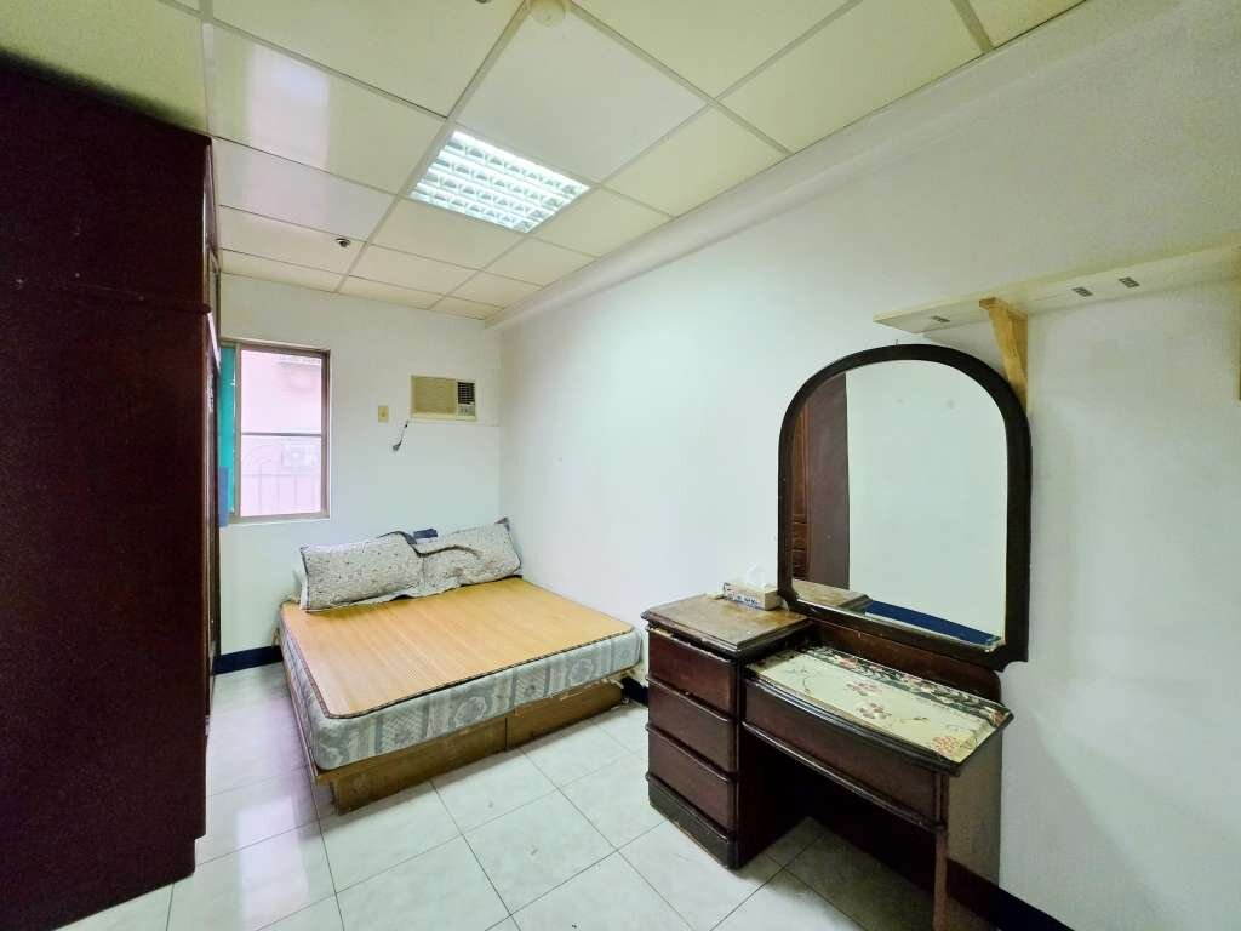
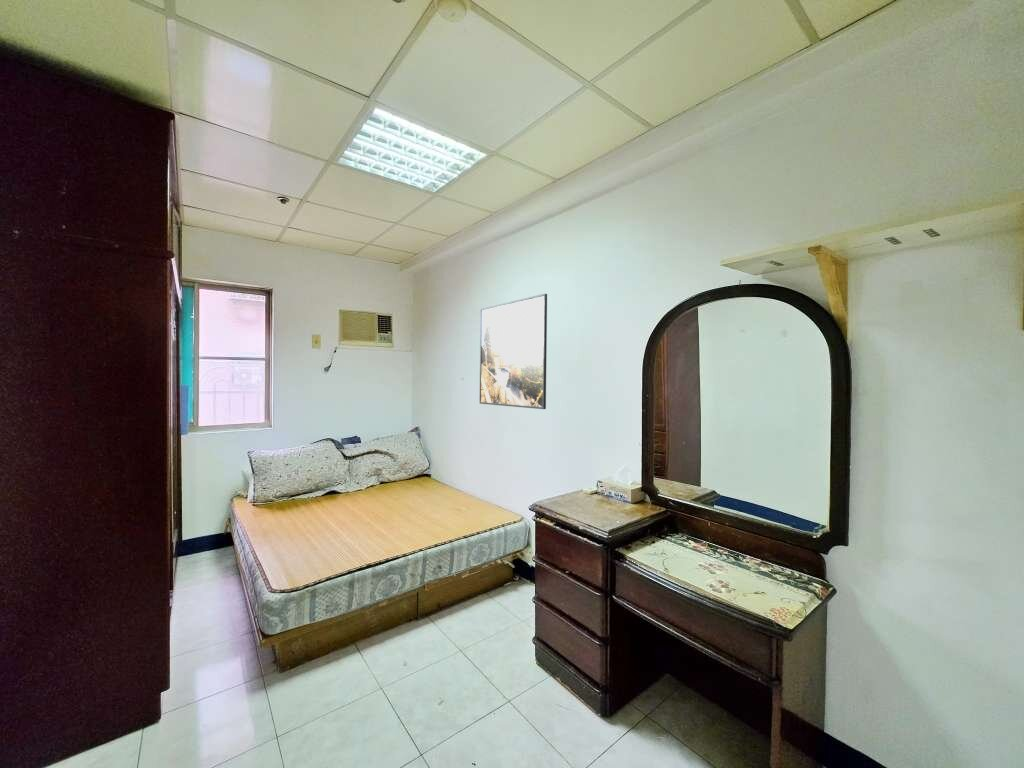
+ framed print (509, 354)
